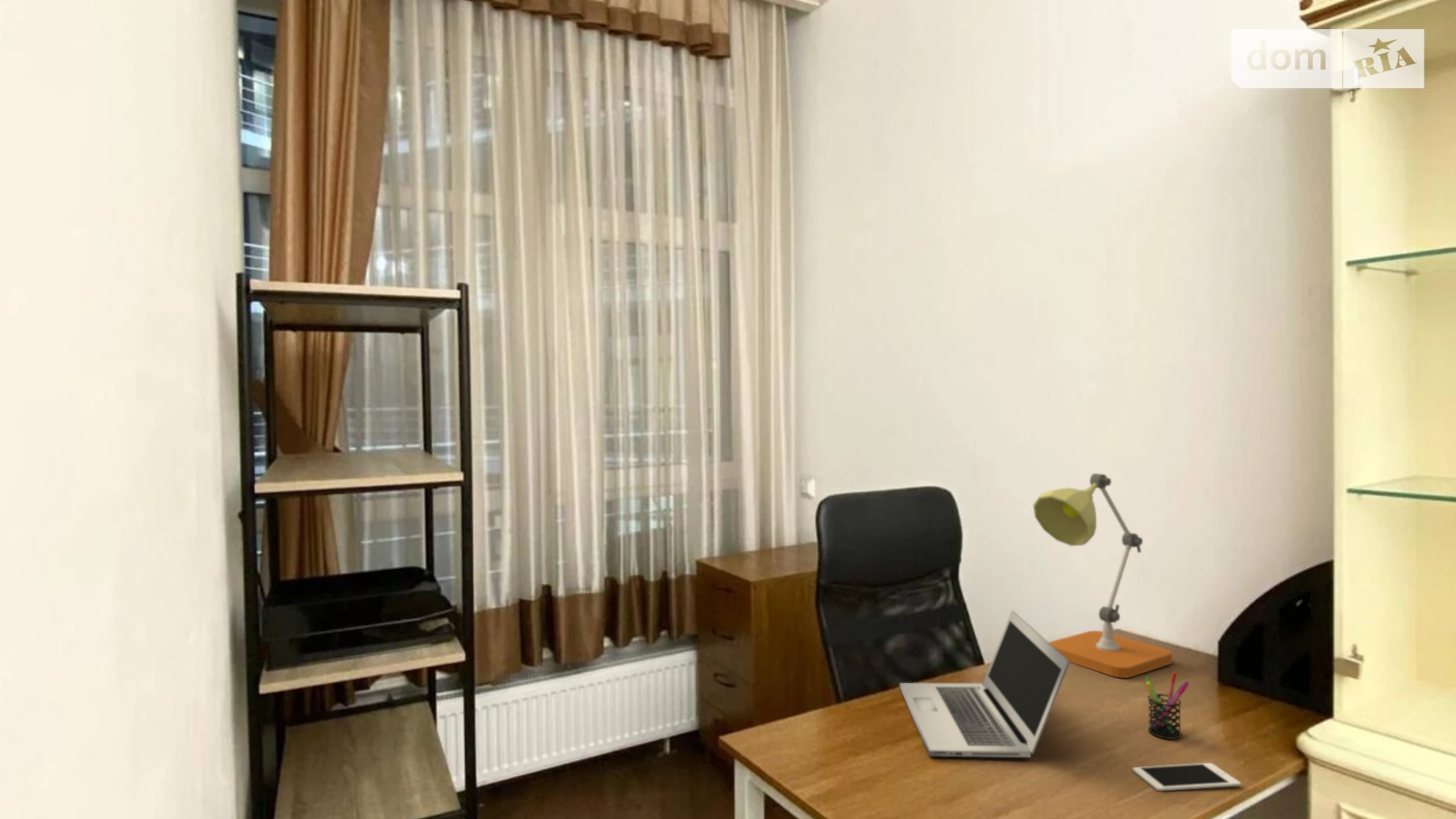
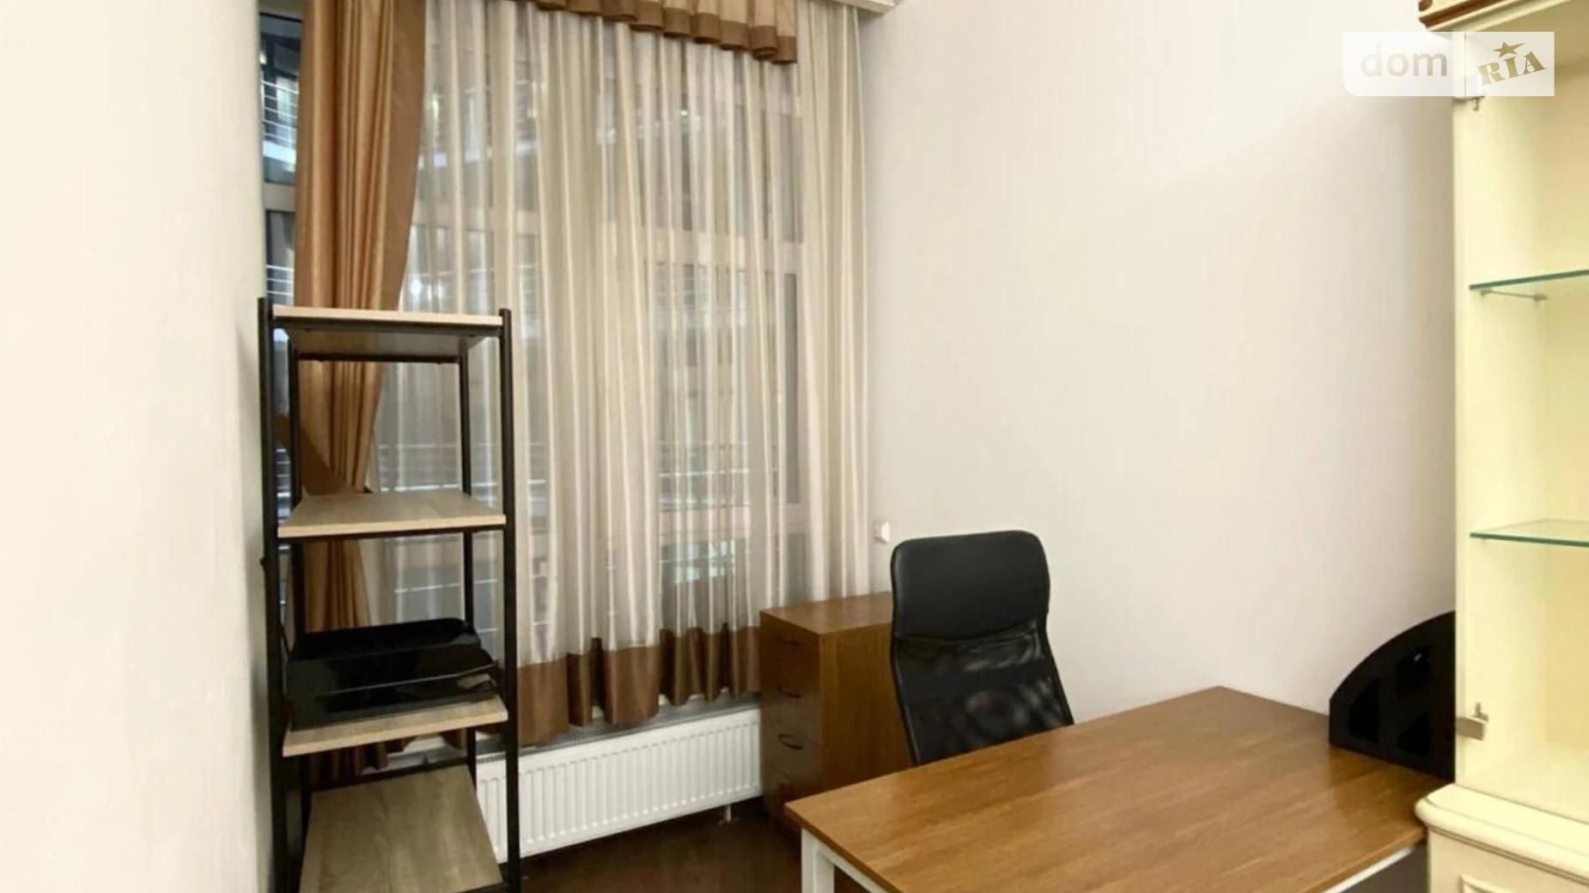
- pen holder (1162, 702)
- laptop (975, 684)
- cell phone (1185, 776)
- desk lamp (1117, 574)
